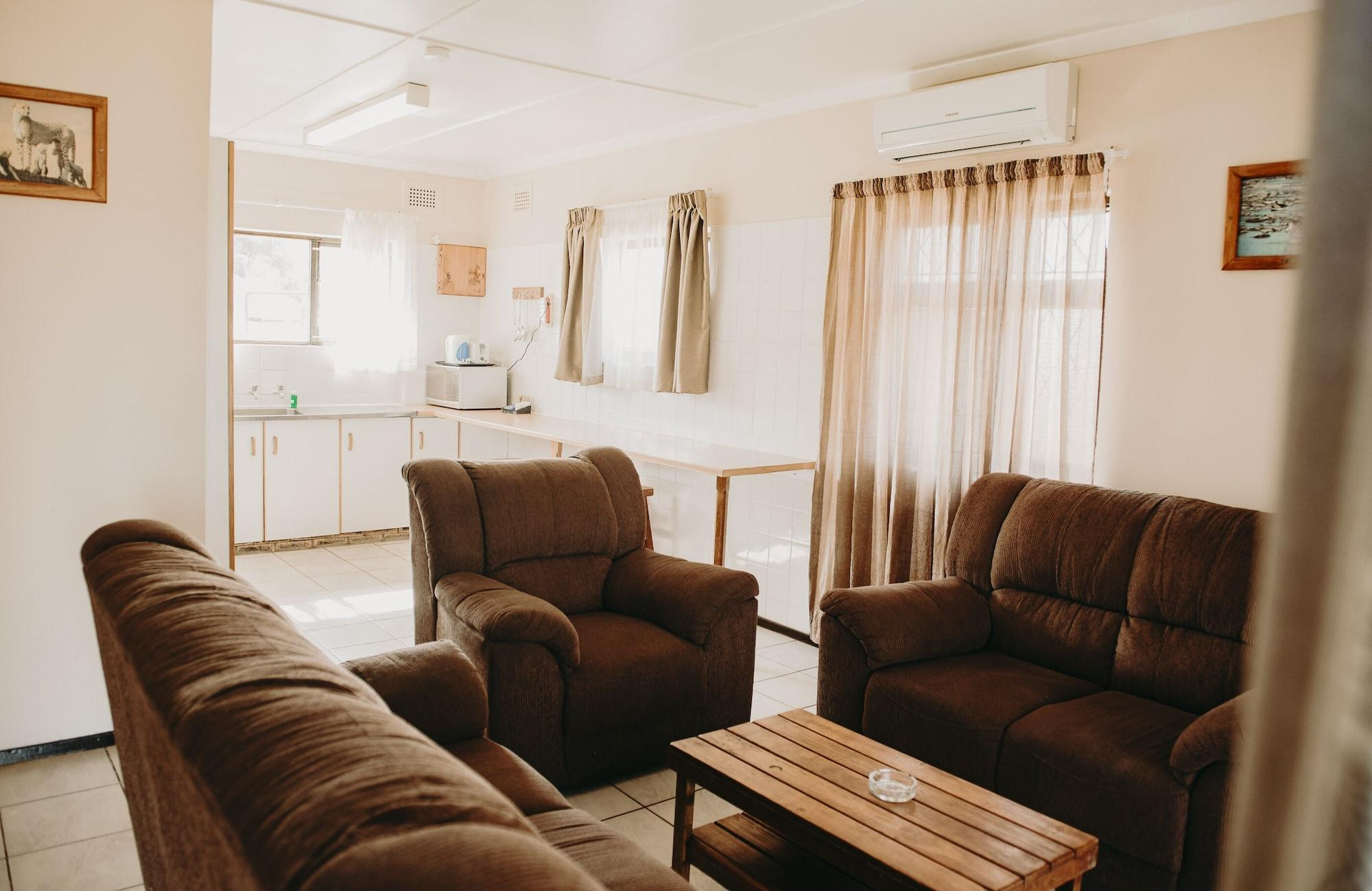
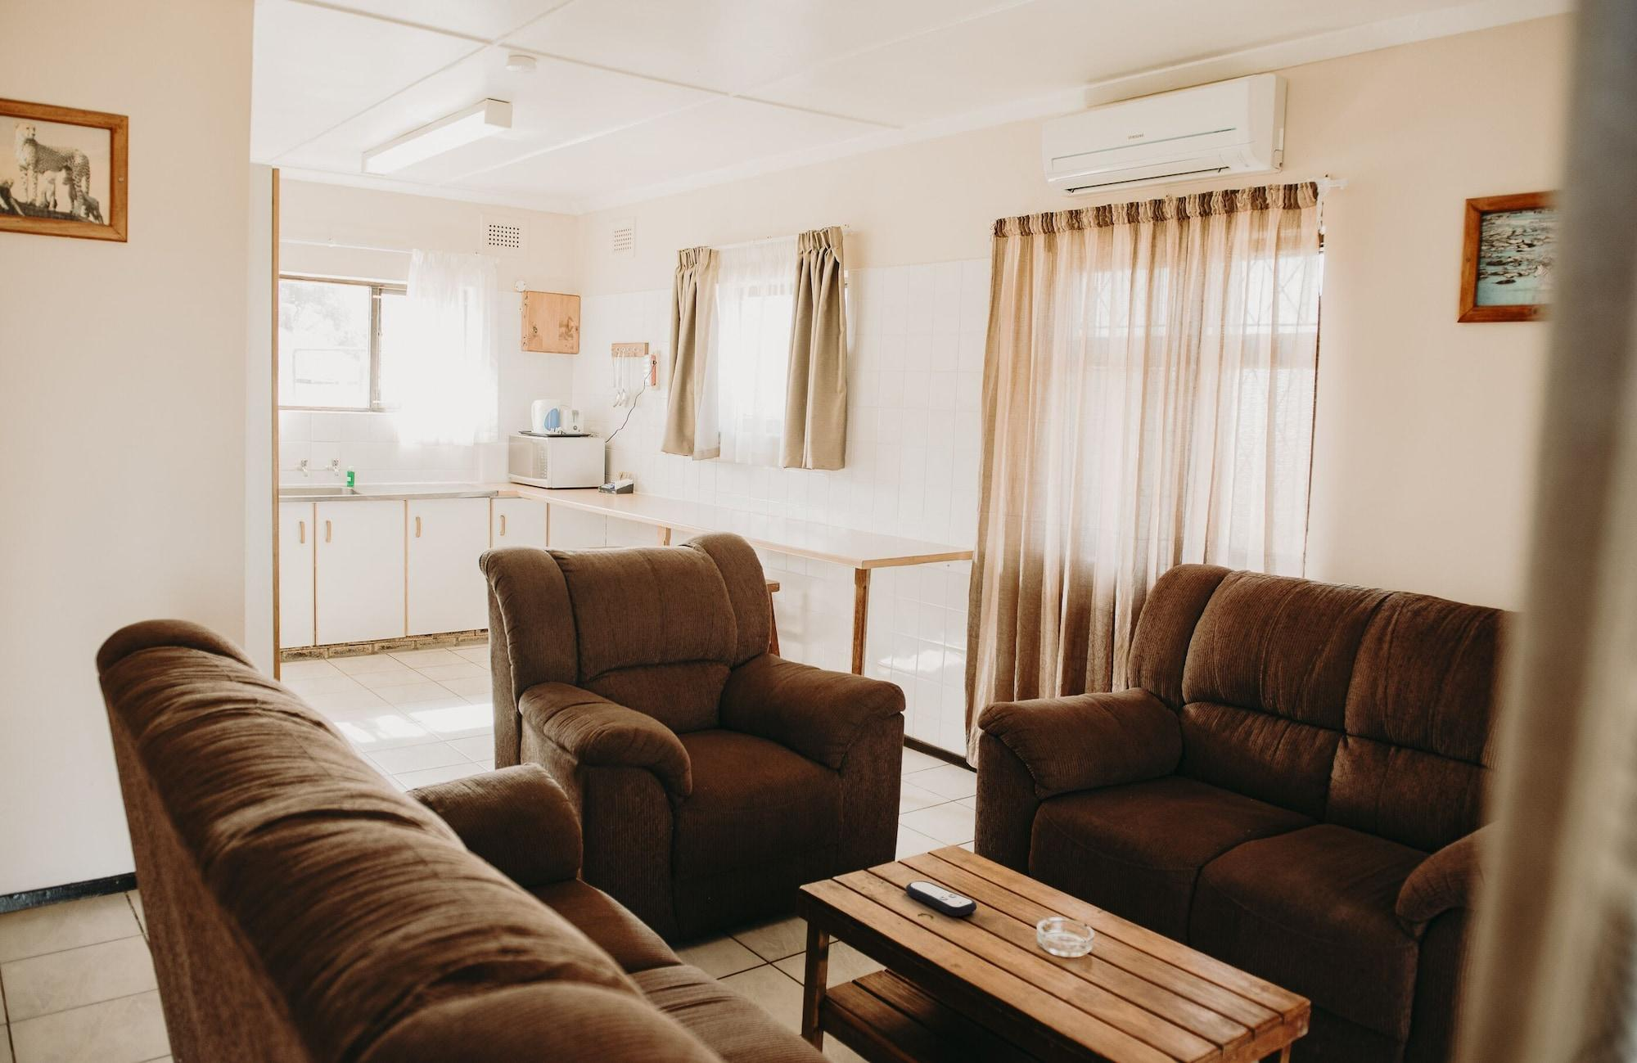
+ remote control (939, 897)
